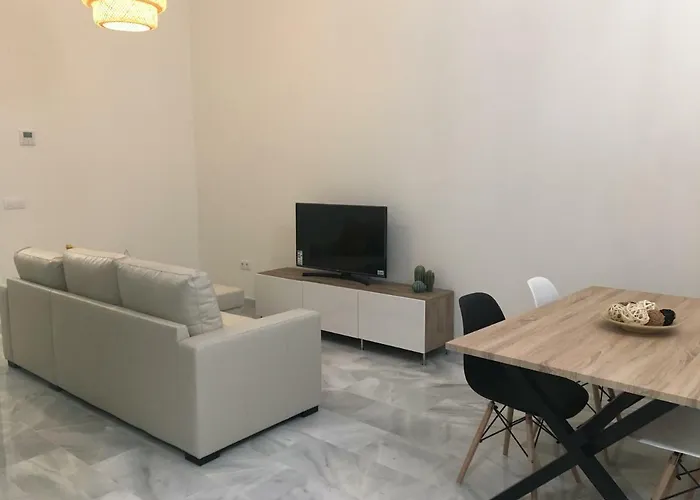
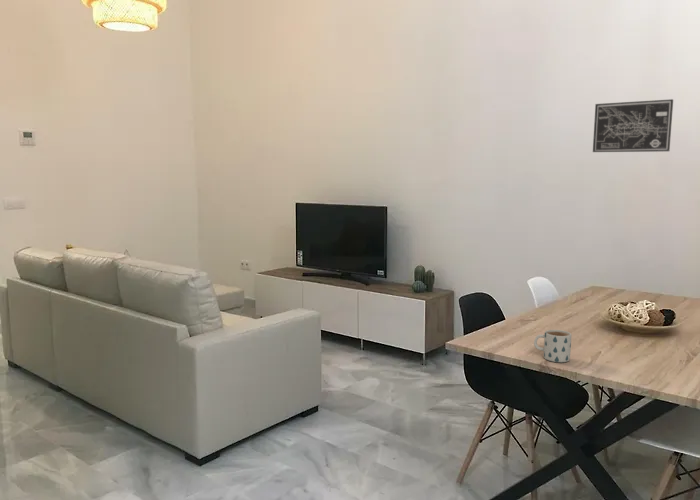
+ mug (552, 345)
+ wall art (631, 126)
